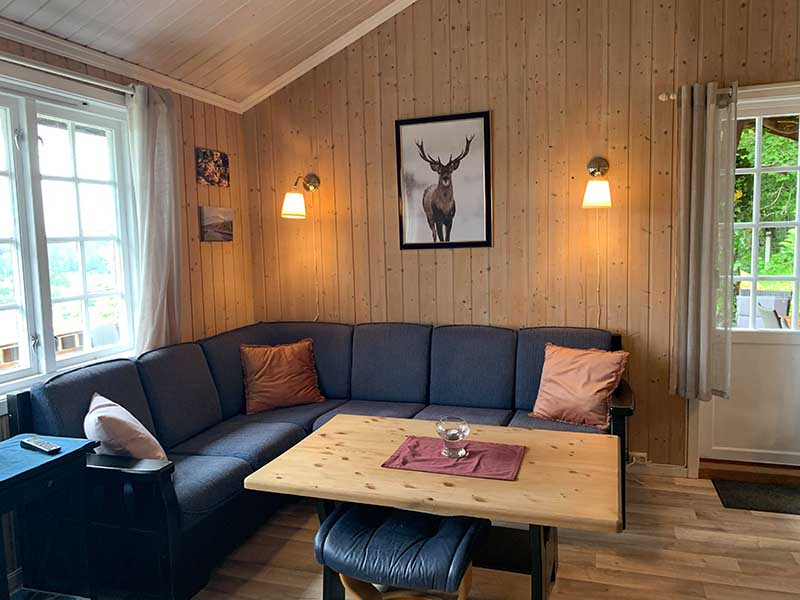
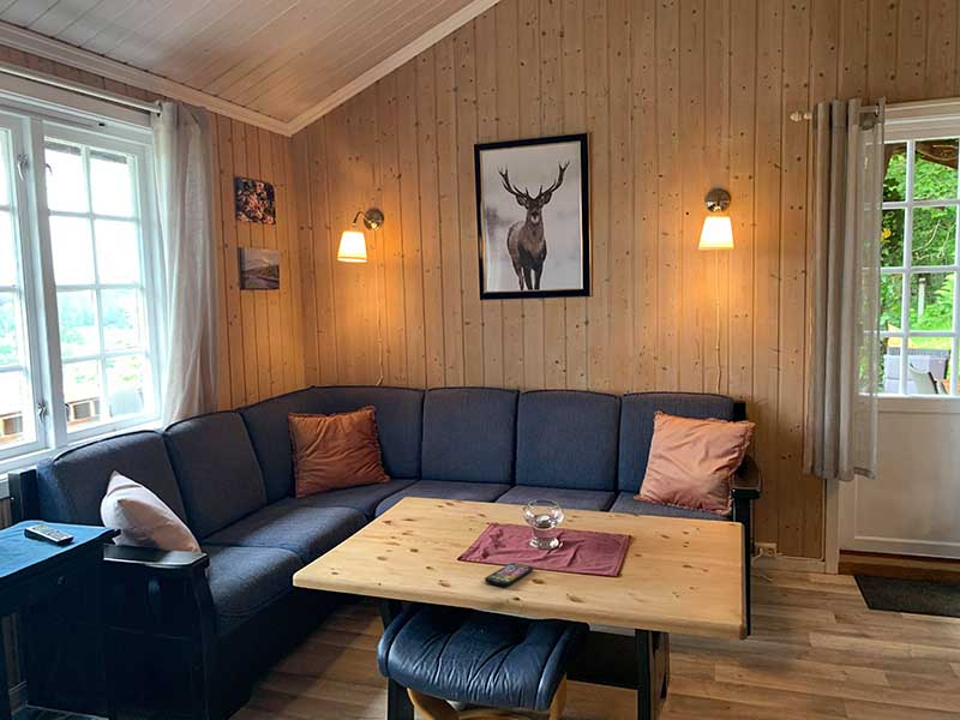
+ smartphone (509, 574)
